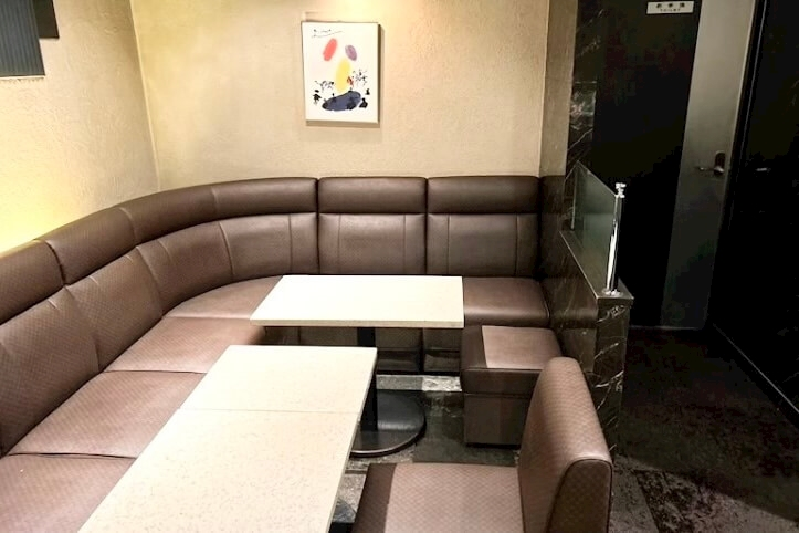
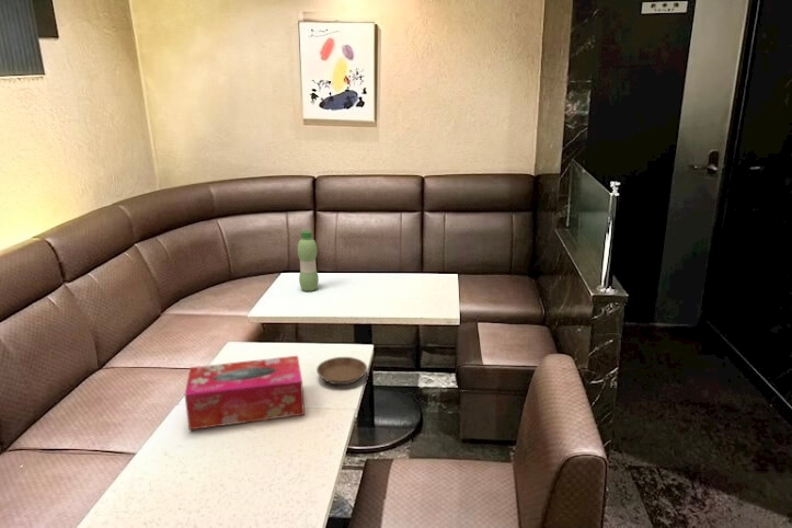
+ water bottle (308, 261)
+ tissue box (246, 390)
+ saucer (342, 371)
